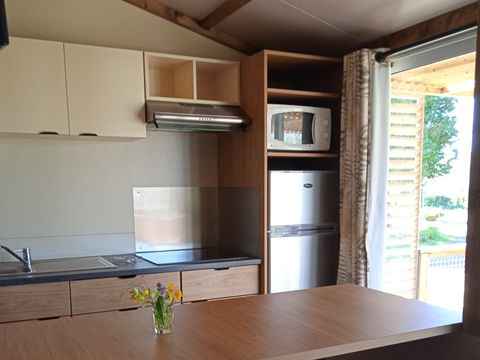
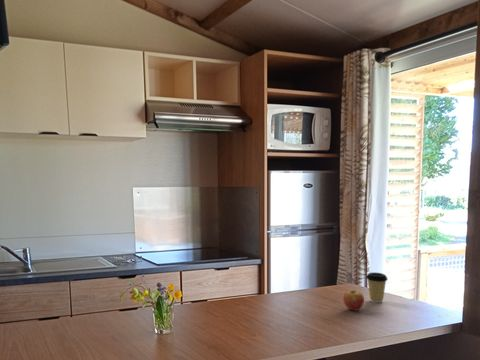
+ fruit (353, 299)
+ coffee cup (376, 287)
